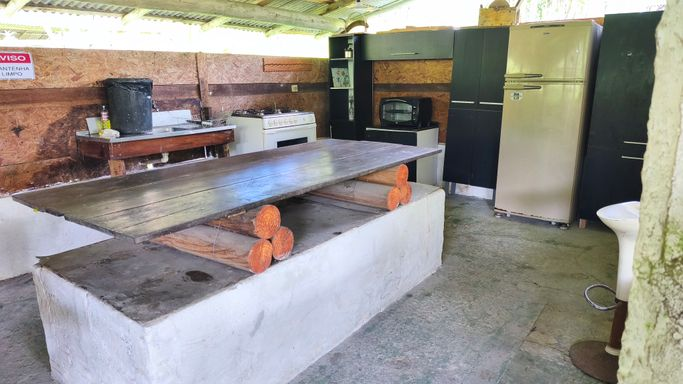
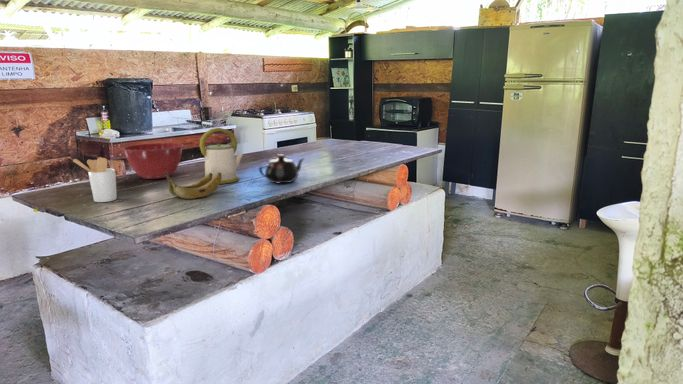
+ kettle (222, 154)
+ banana (196, 182)
+ mixing bowl (154, 161)
+ teapot (283, 167)
+ utensil holder (95, 178)
